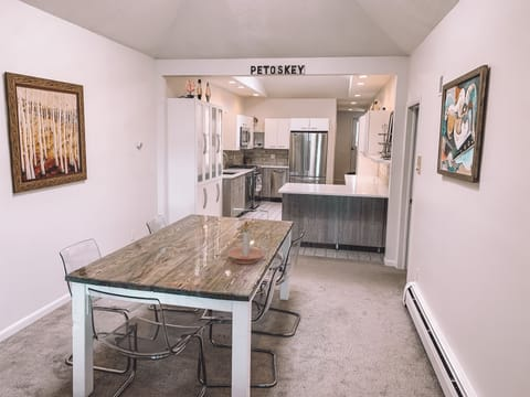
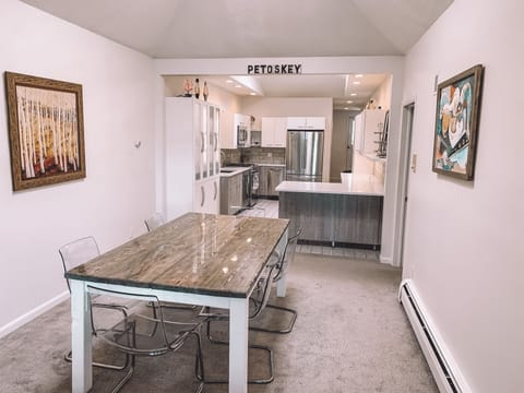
- candle holder (245, 240)
